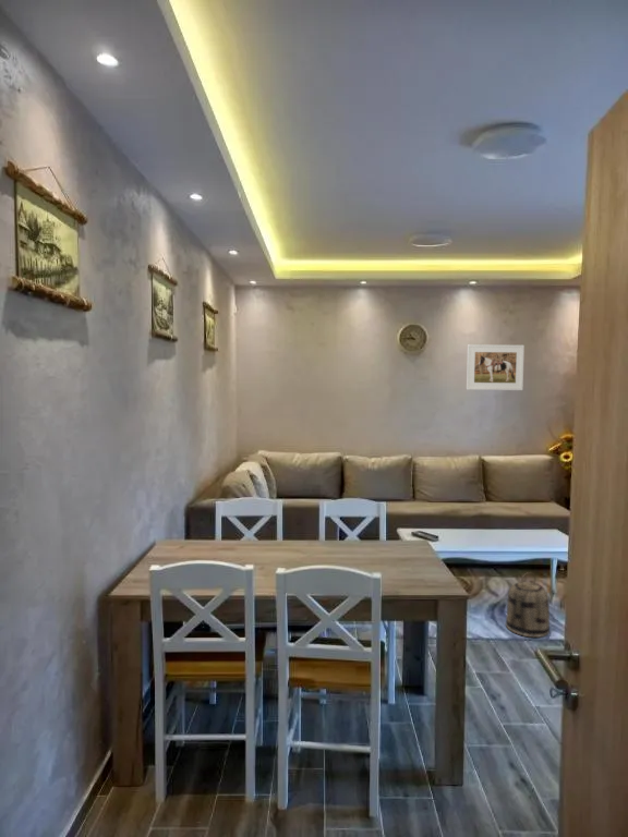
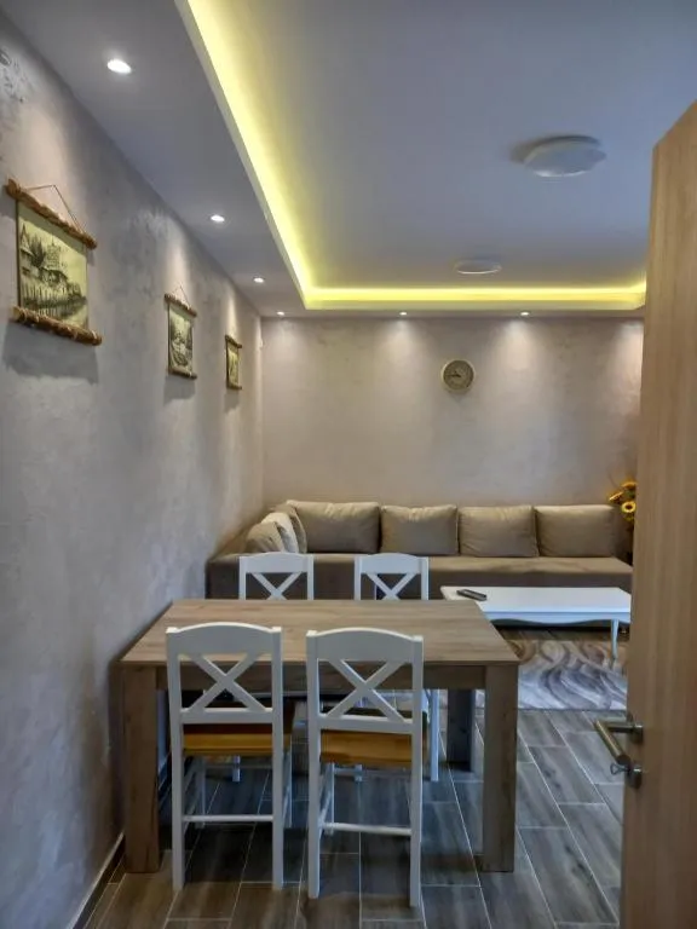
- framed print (495, 367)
- basket (528, 601)
